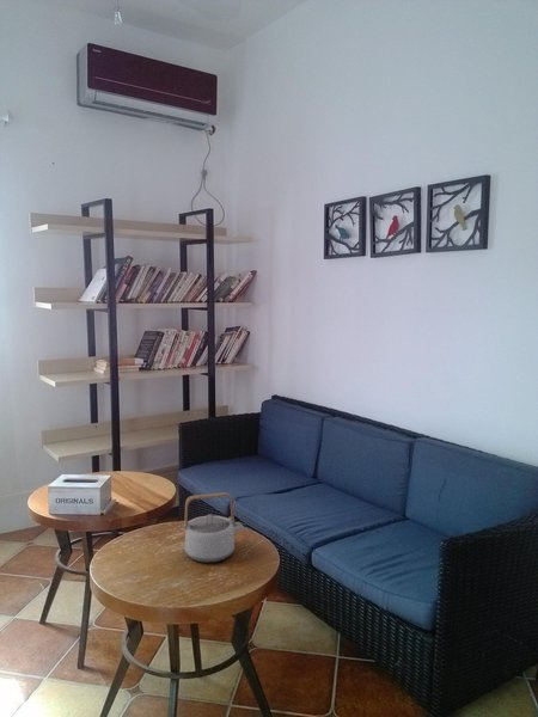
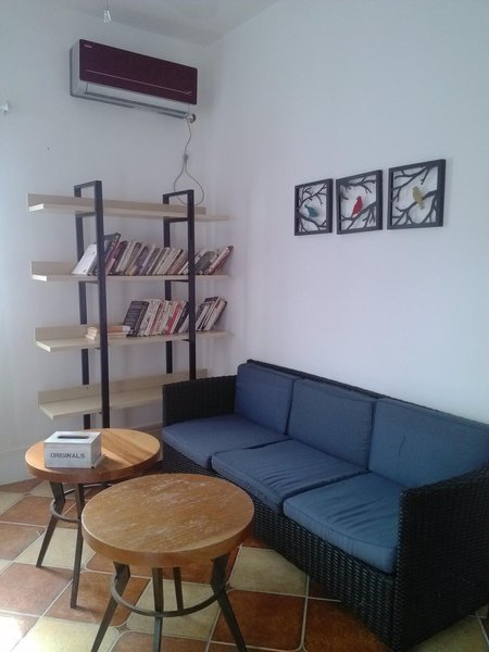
- teapot (214, 523)
